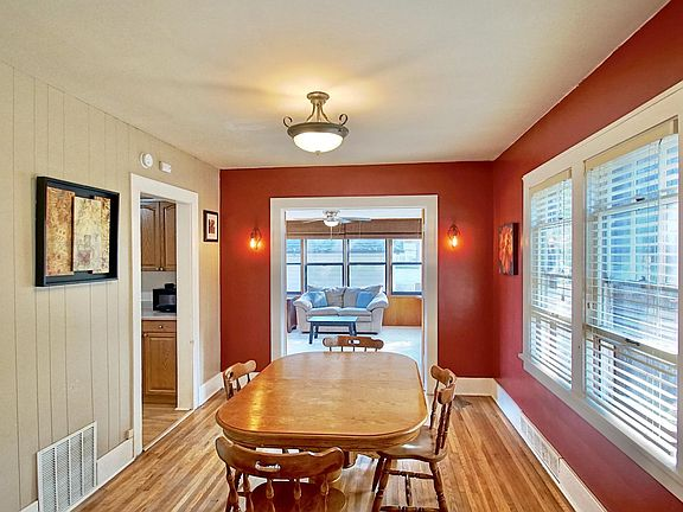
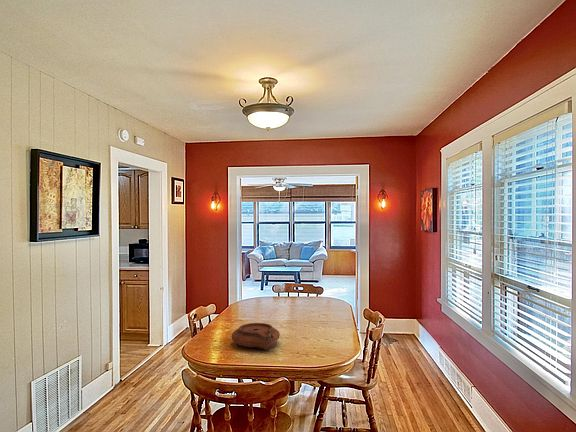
+ plate (255, 336)
